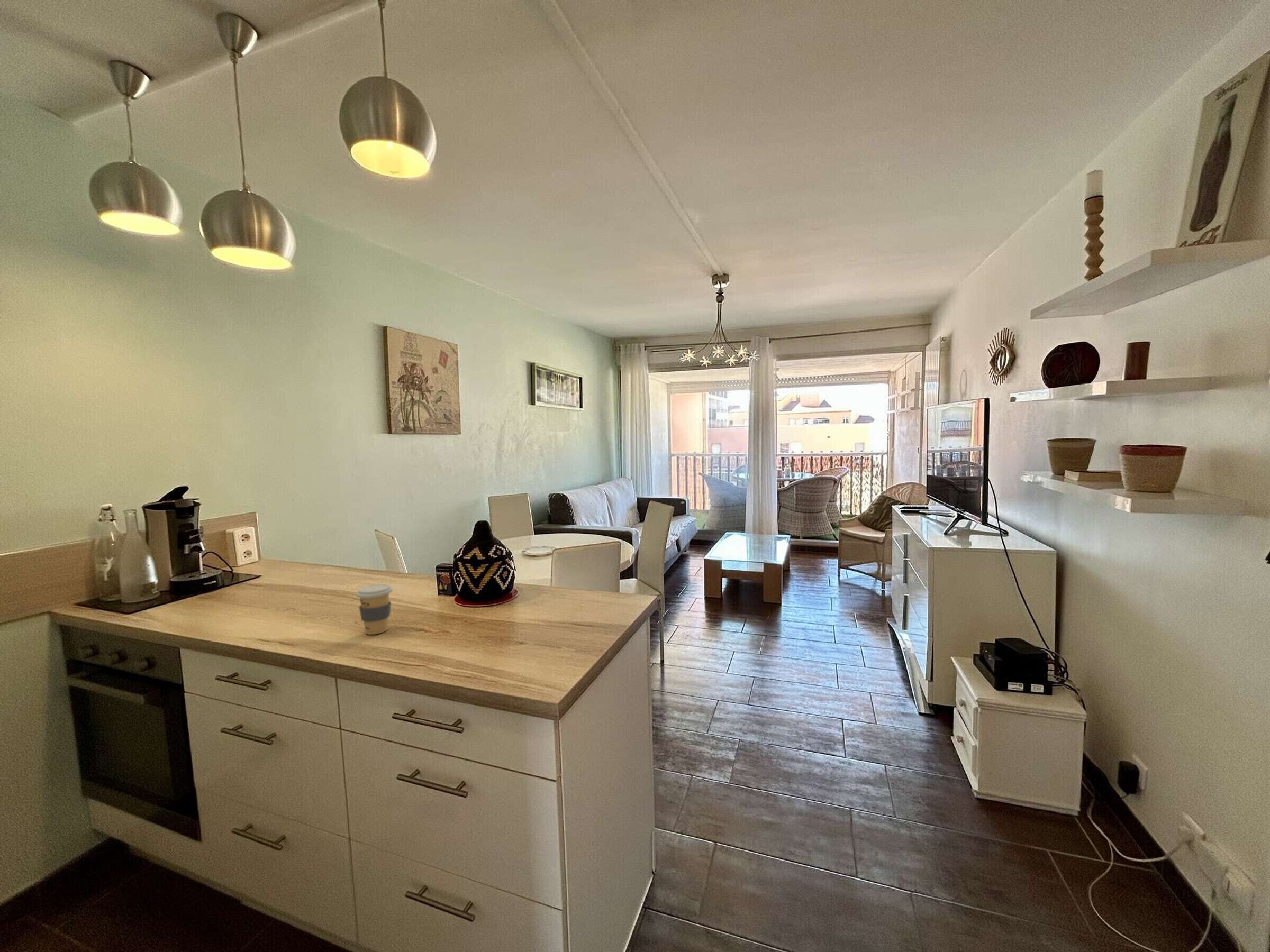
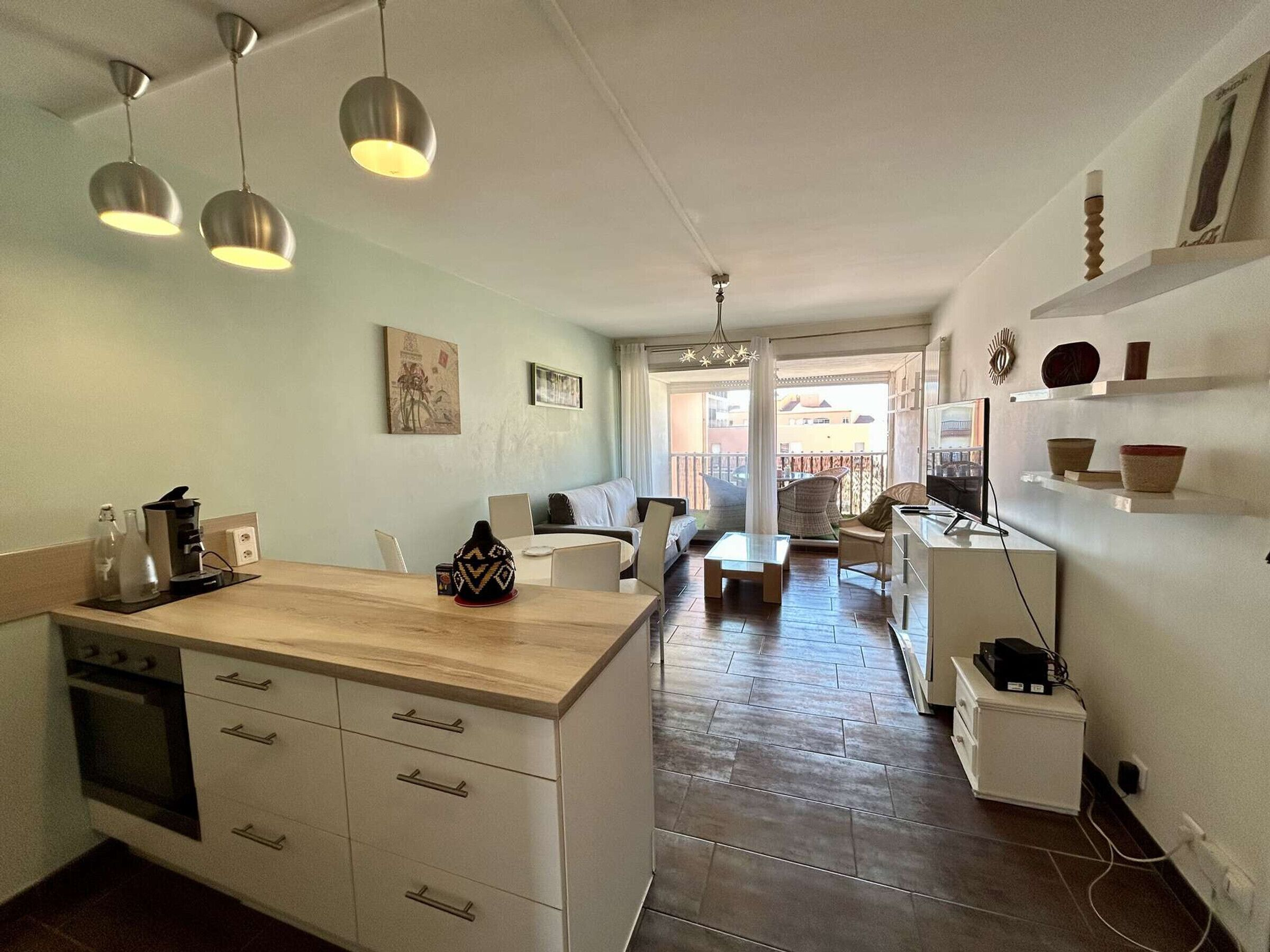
- coffee cup (375, 609)
